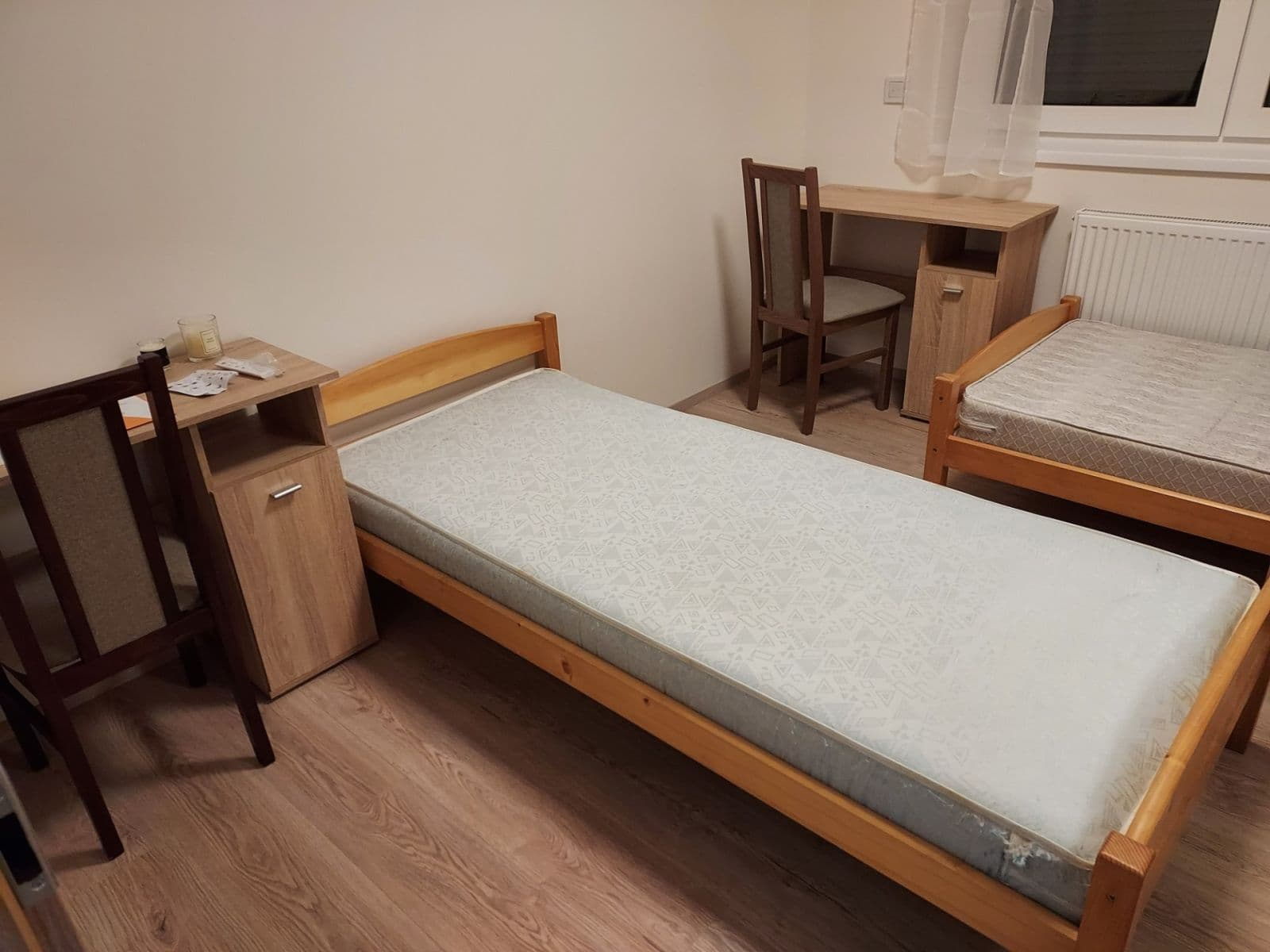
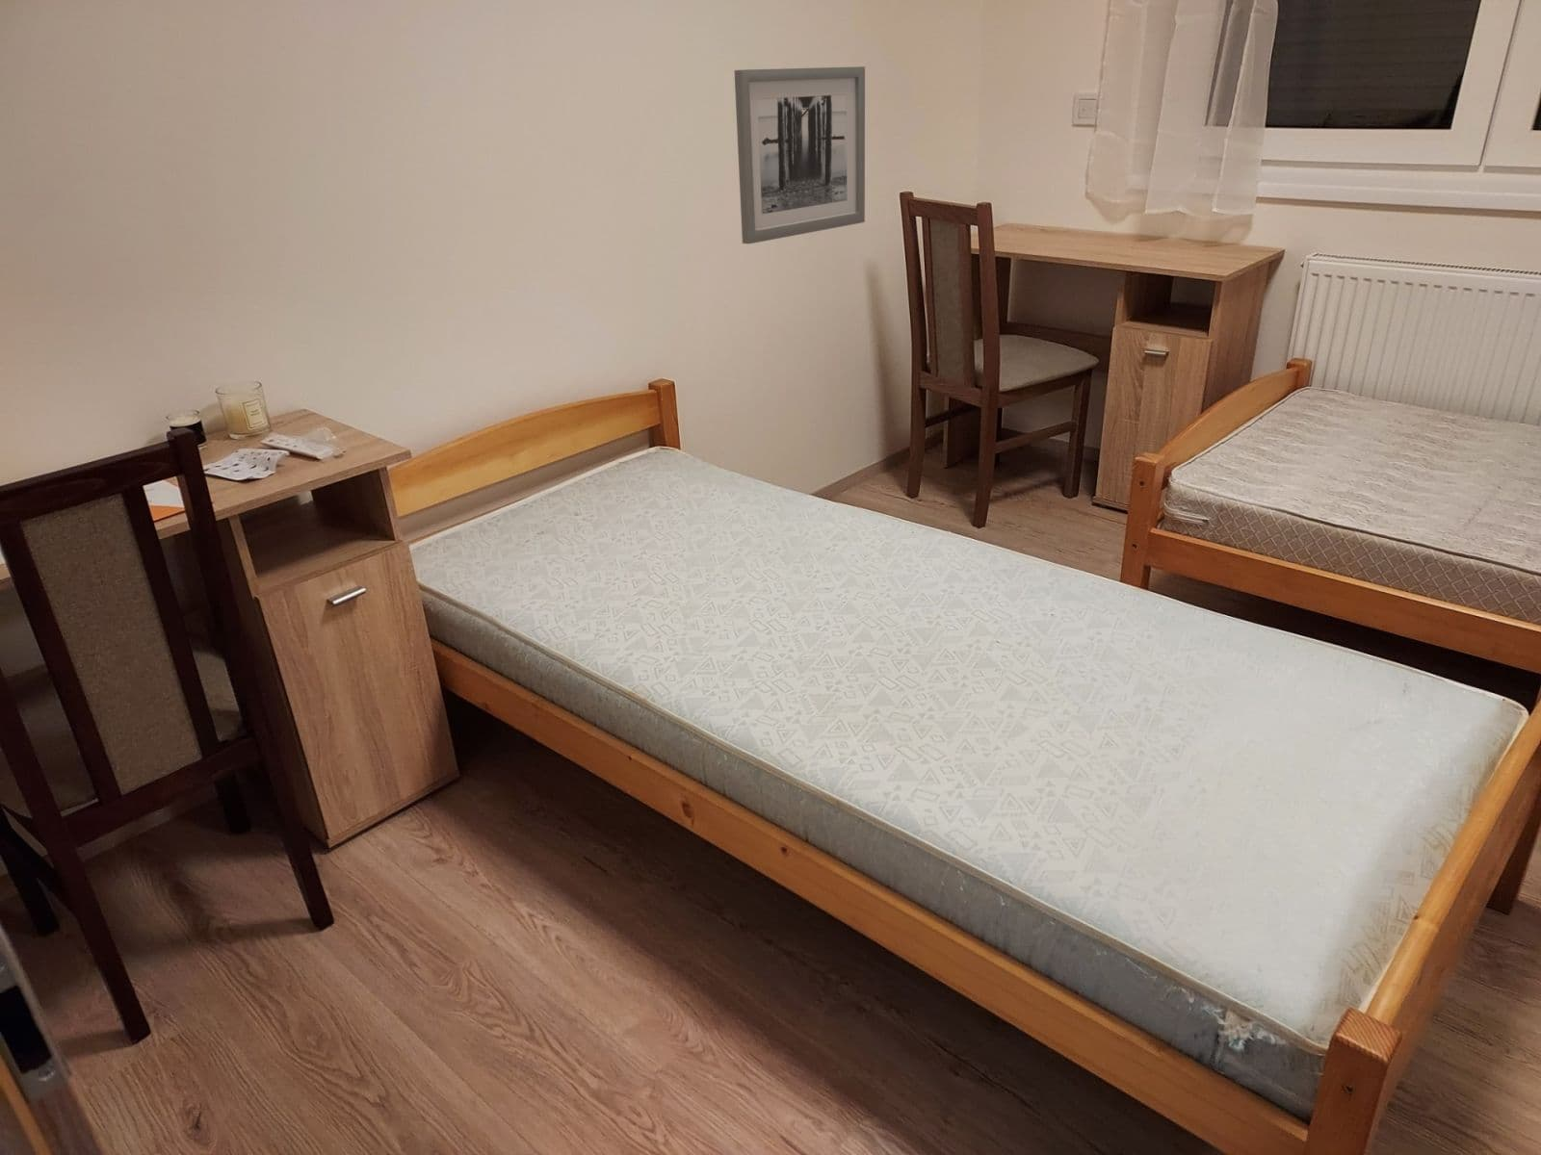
+ wall art (806, 152)
